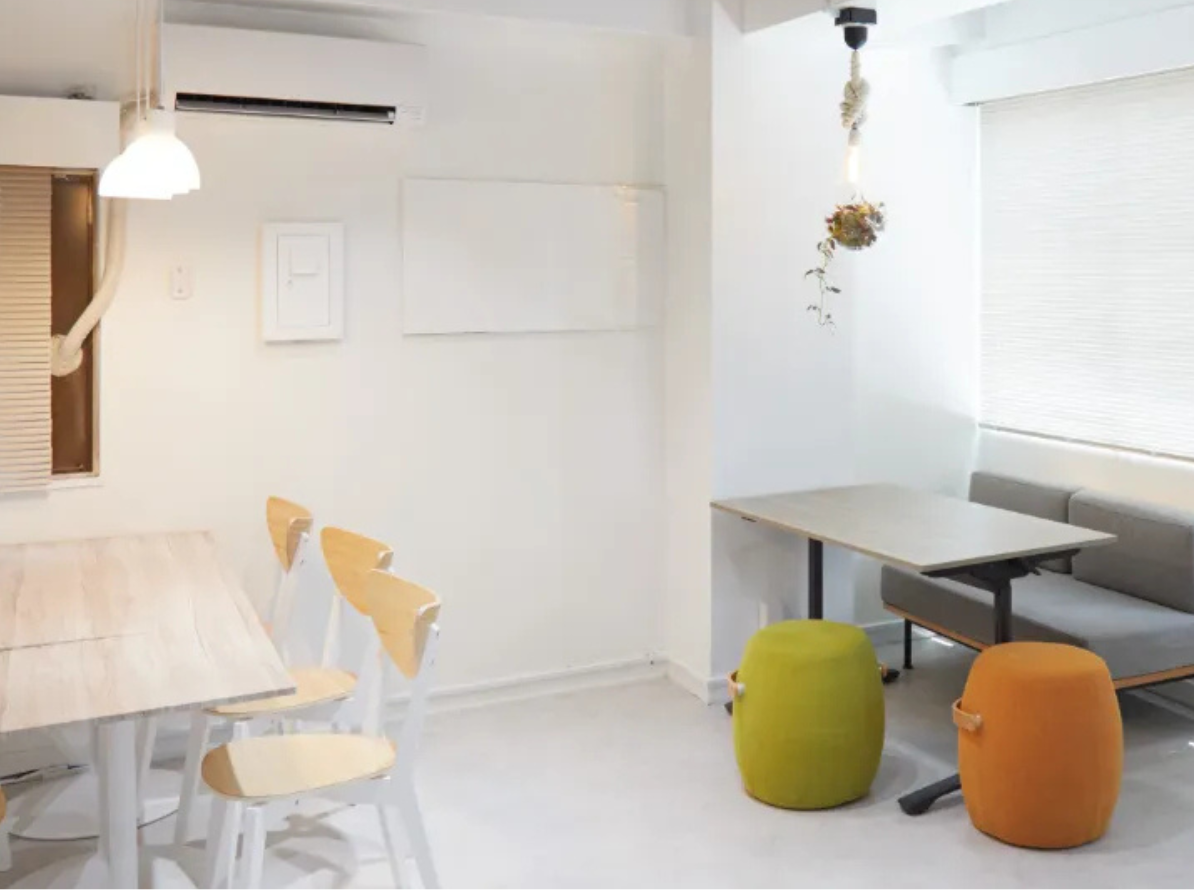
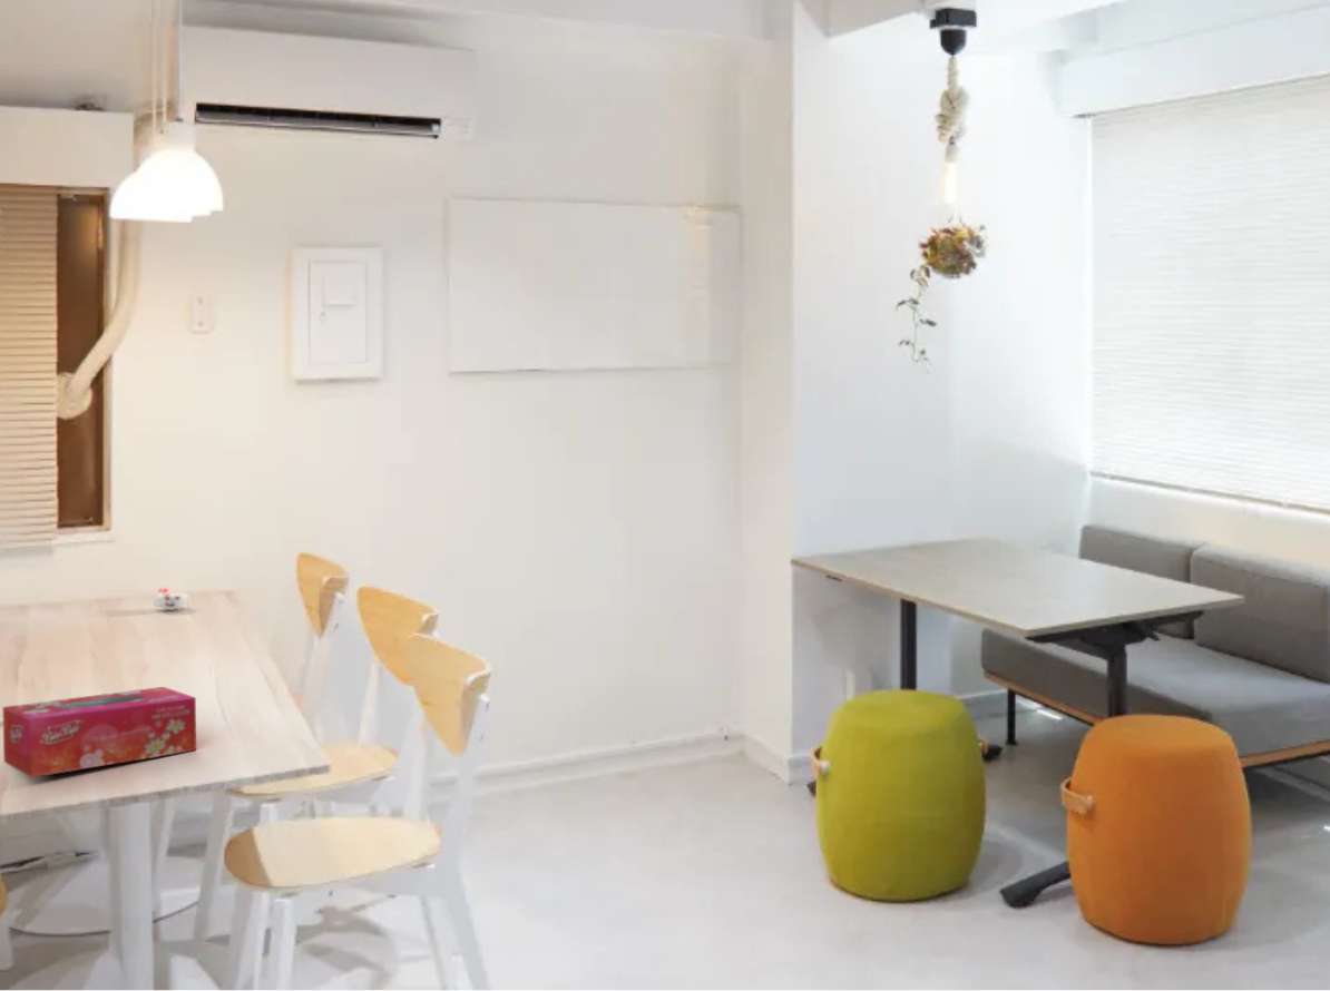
+ cup (170, 598)
+ tissue box (101, 728)
